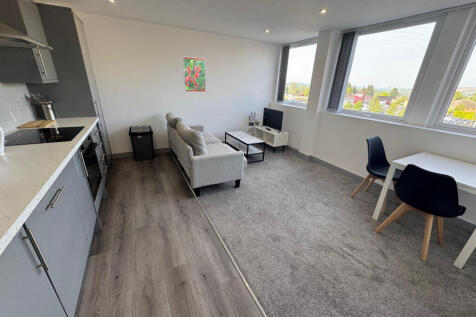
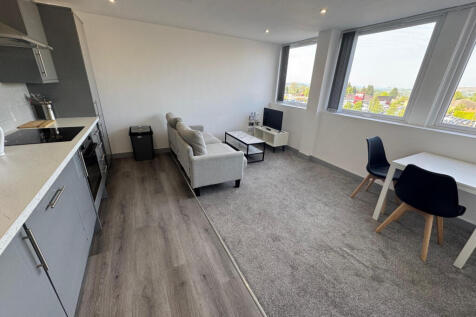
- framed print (195, 75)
